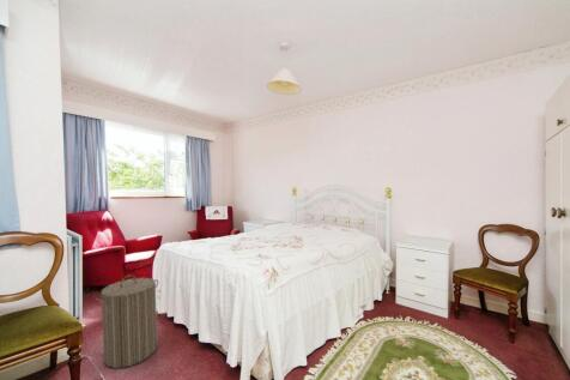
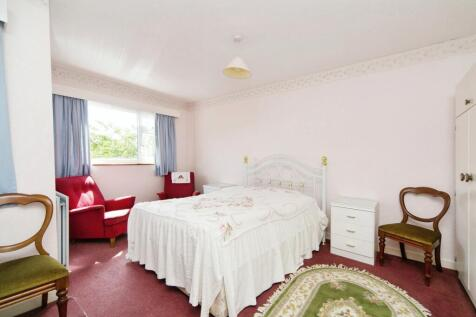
- laundry hamper (131, 313)
